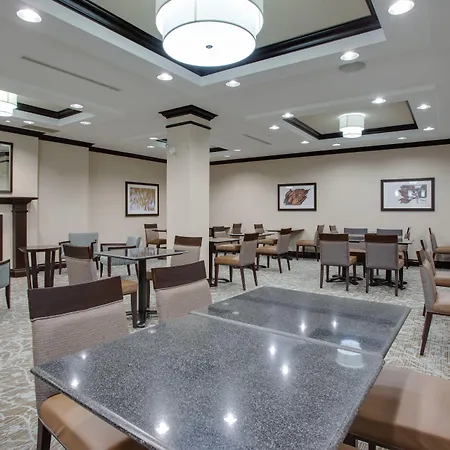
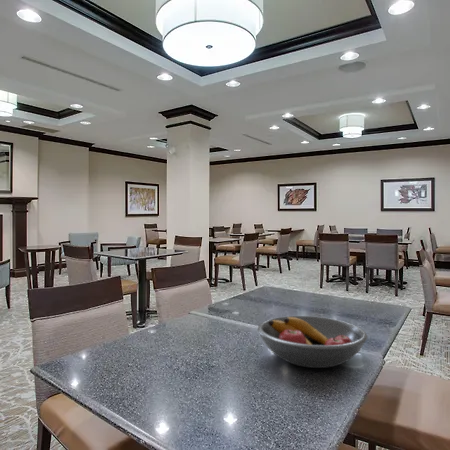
+ fruit bowl (310, 340)
